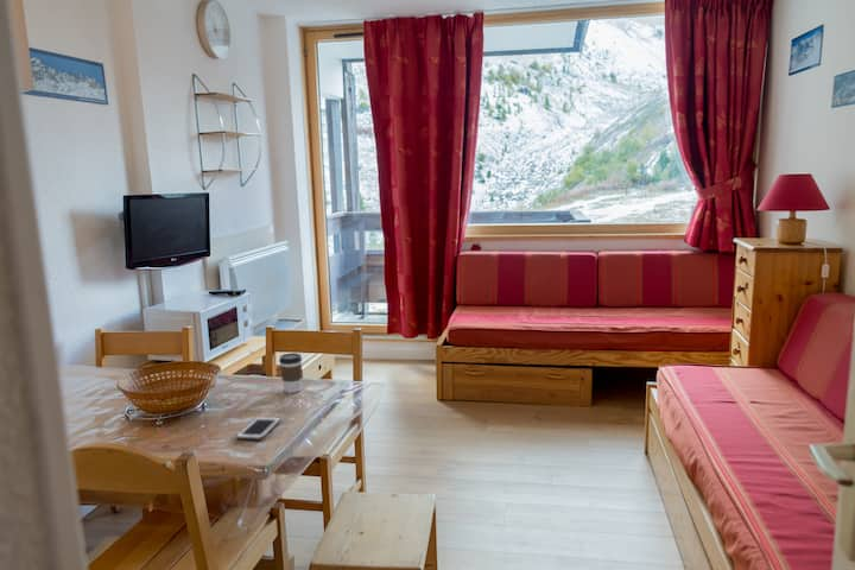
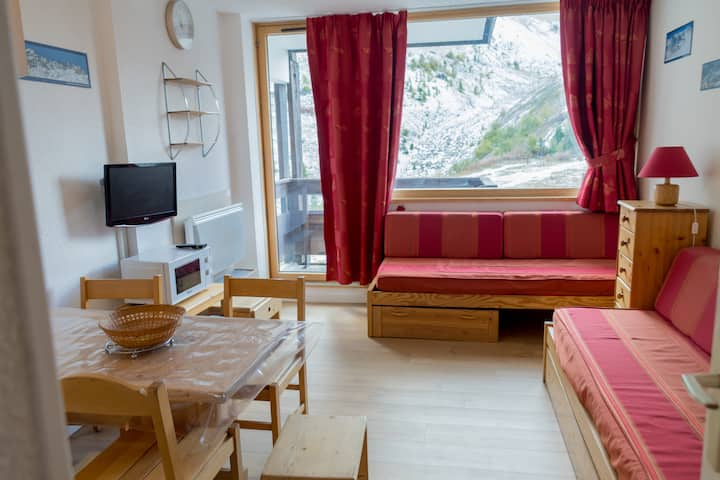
- cell phone (259, 428)
- coffee cup (291, 373)
